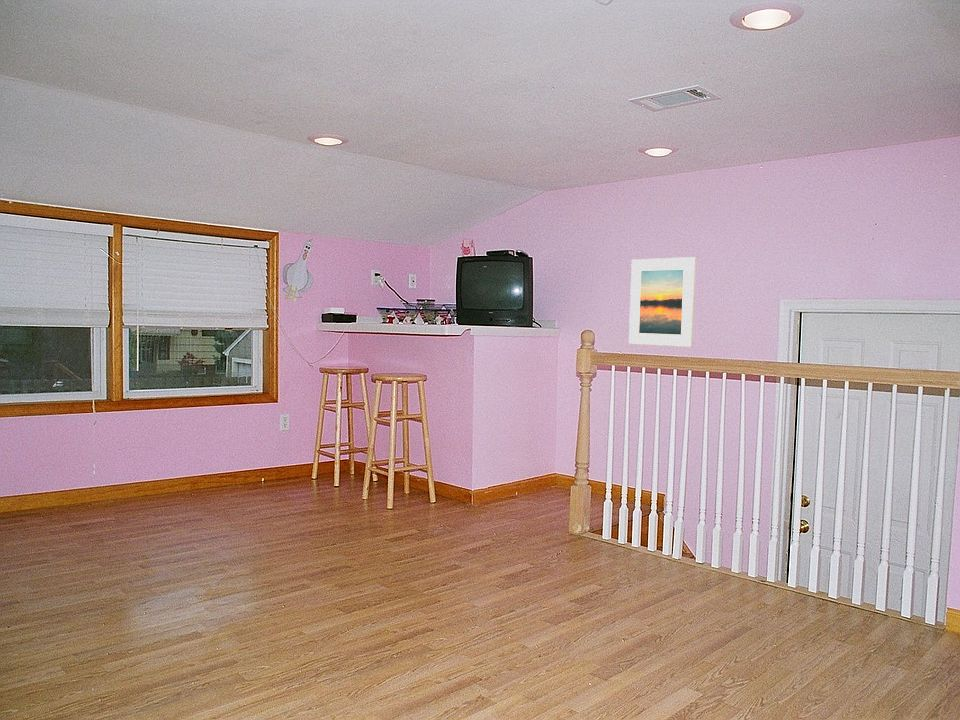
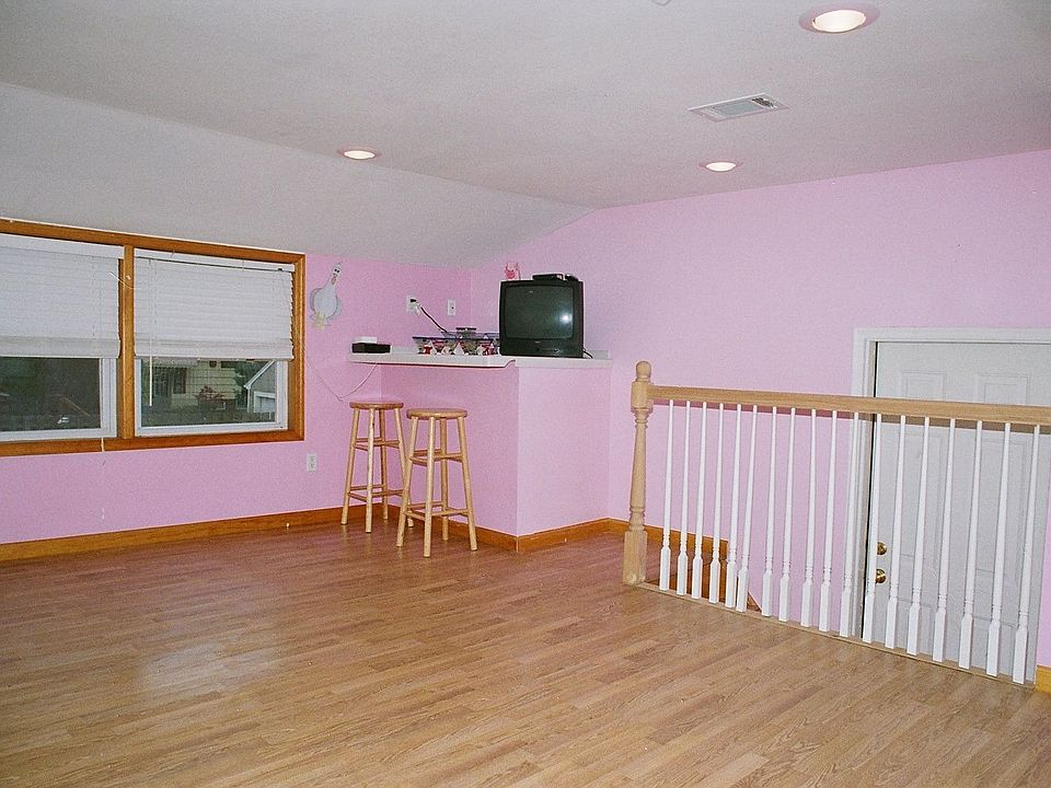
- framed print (661, 302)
